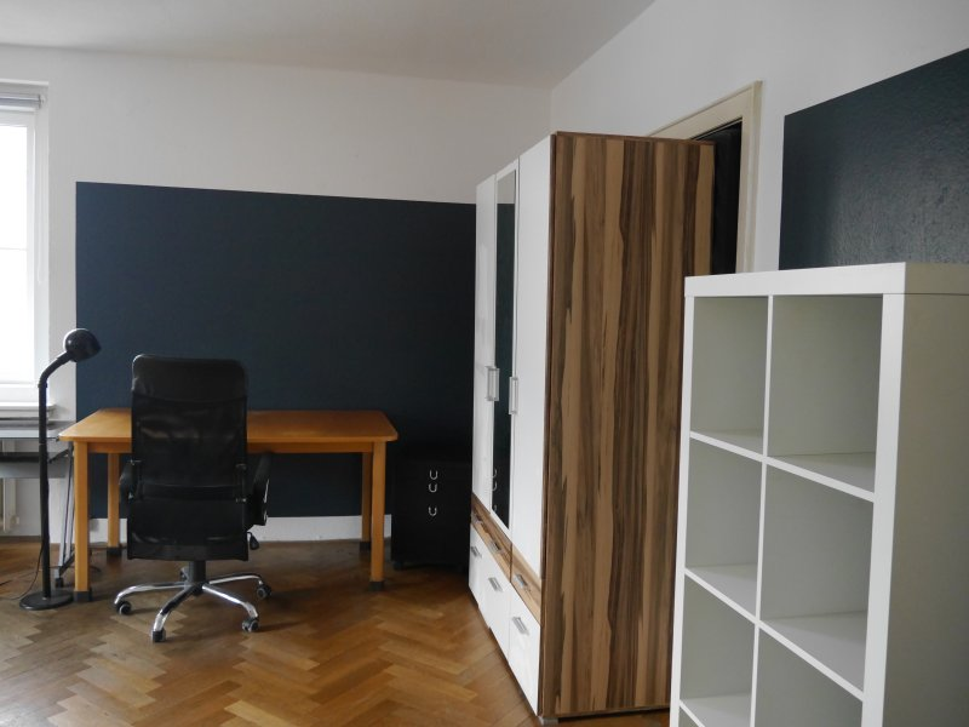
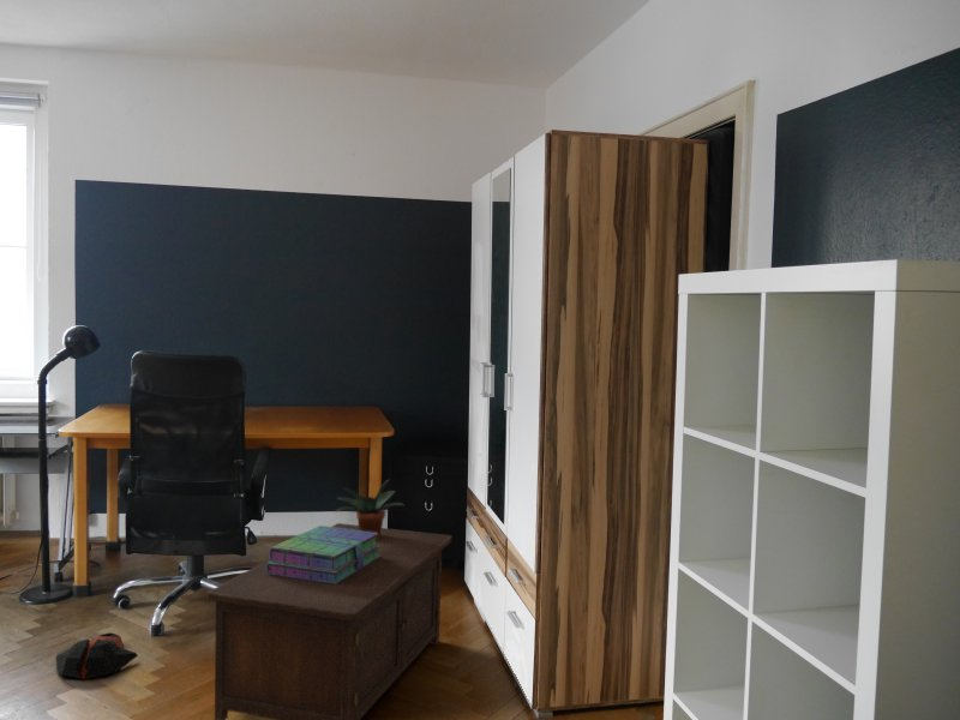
+ potted plant (370, 506)
+ cabinet (343, 619)
+ stack of books (325, 551)
+ bag (98, 646)
